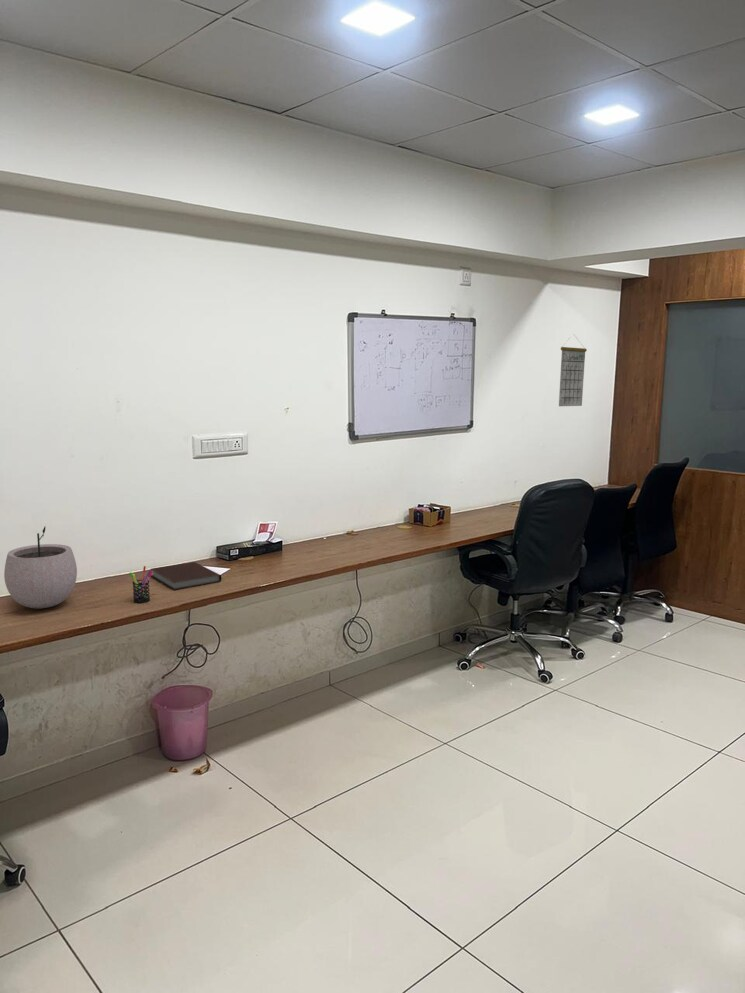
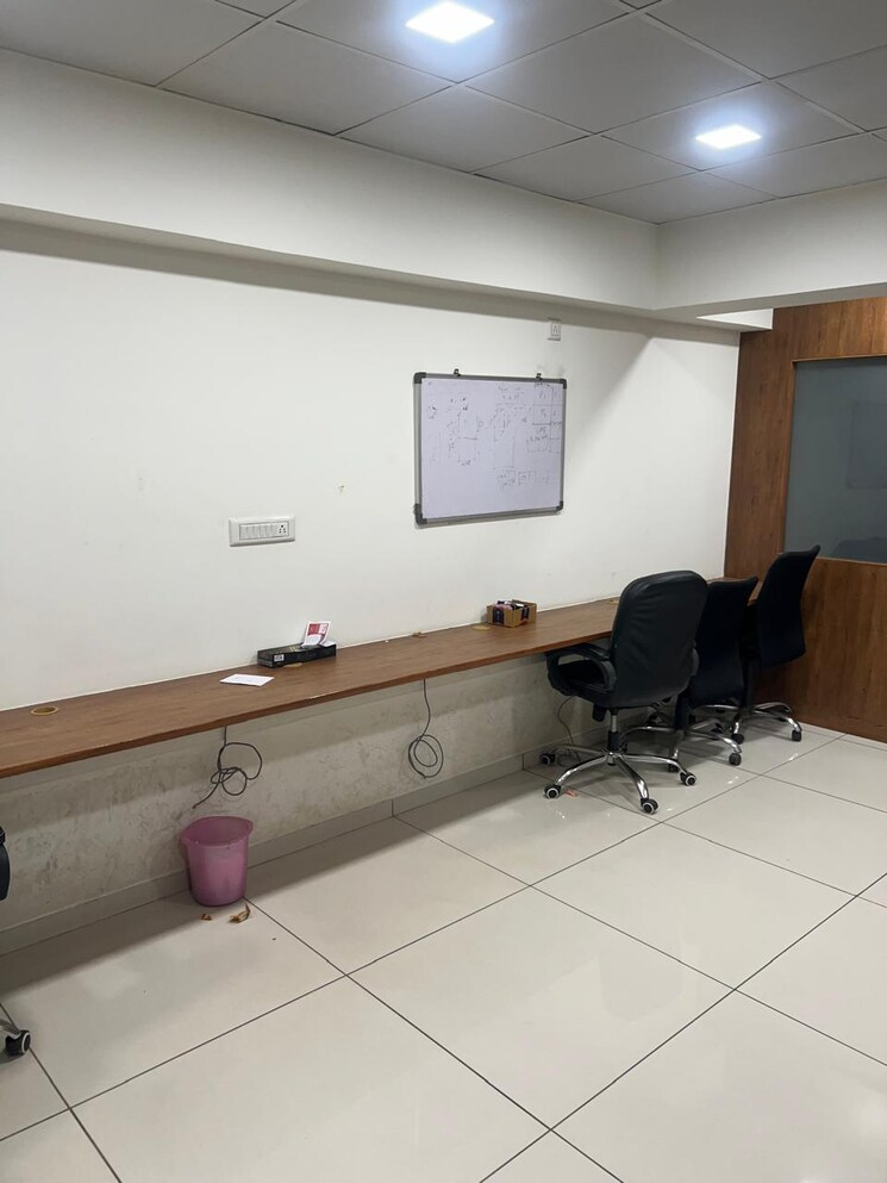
- pen holder (139, 583)
- plant pot (40, 566)
- calendar (572, 370)
- notebook (185, 575)
